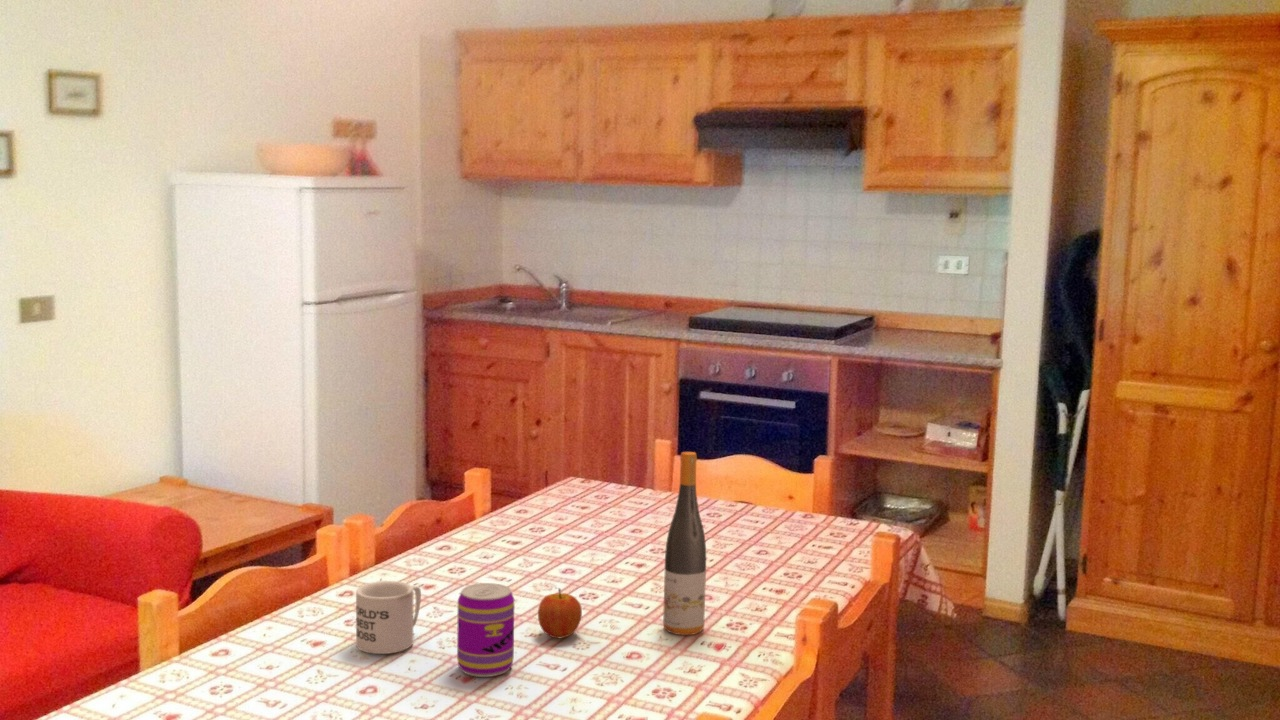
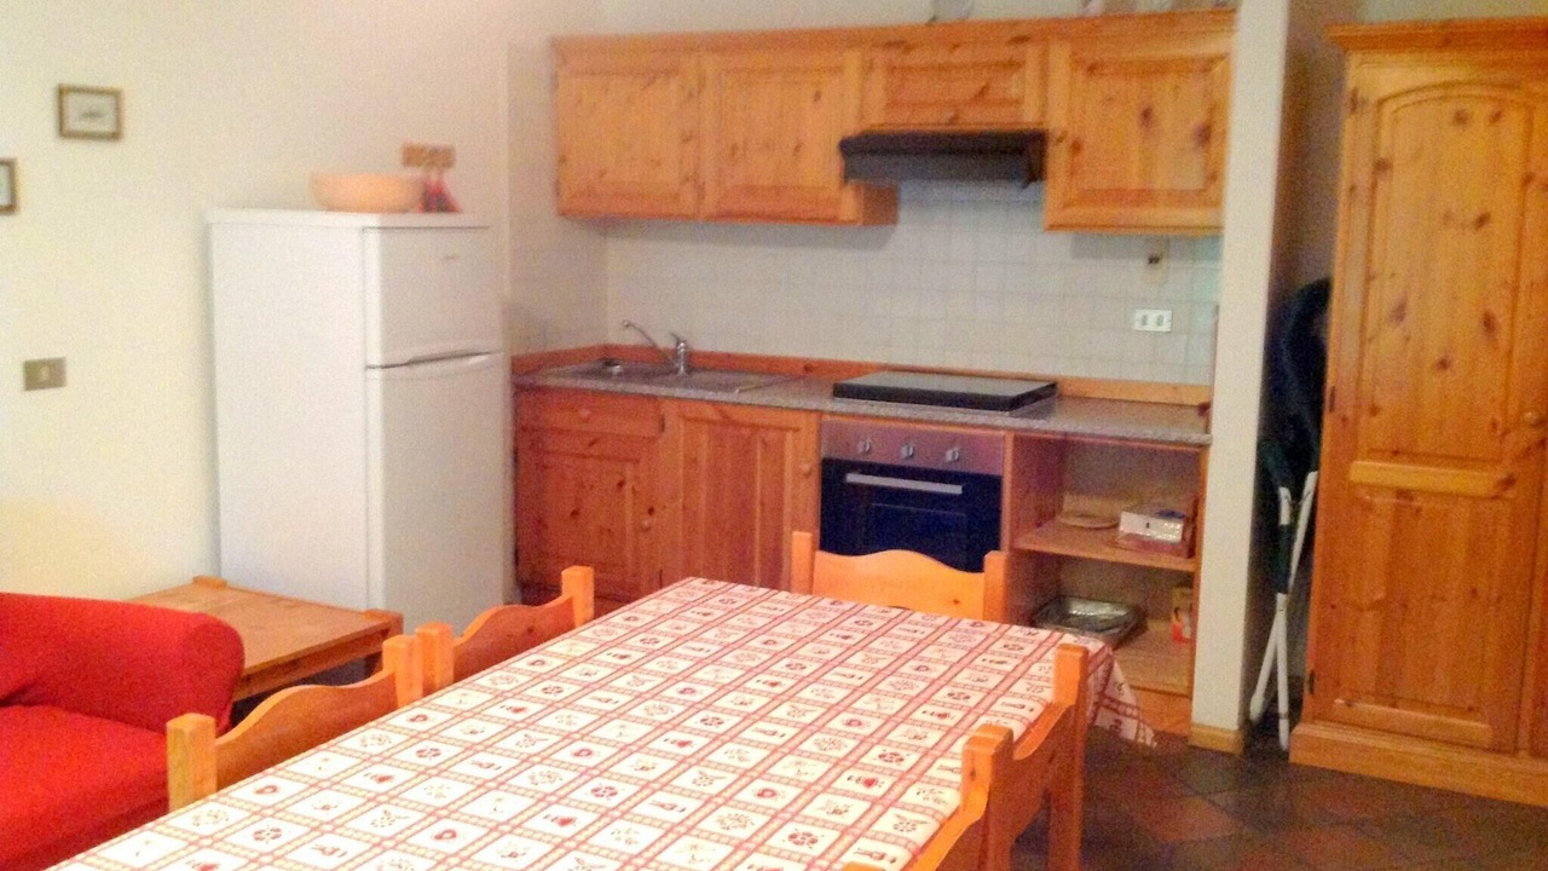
- mug (392, 614)
- beverage can (485, 629)
- apple (559, 610)
- wine bottle (686, 541)
